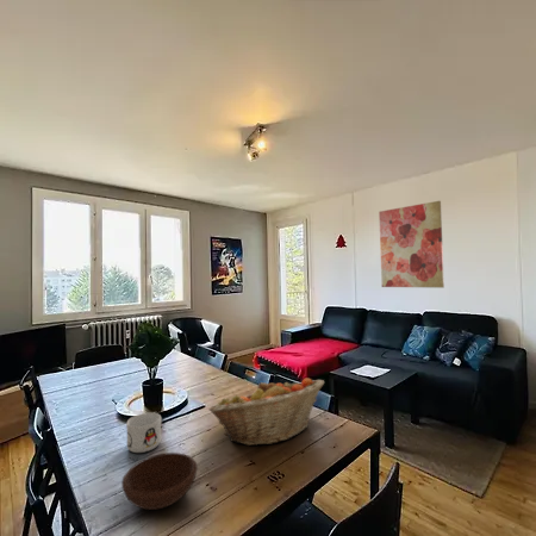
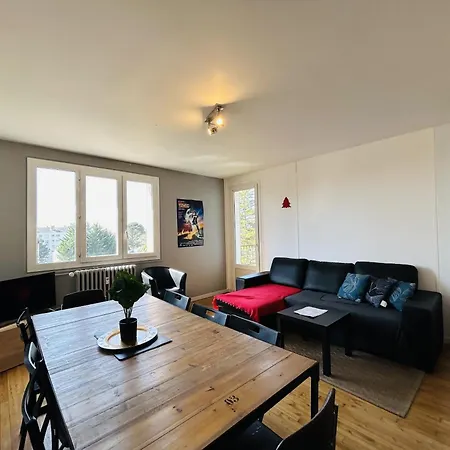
- bowl (161, 484)
- fruit basket (268, 404)
- wall art (409, 247)
- mug (148, 429)
